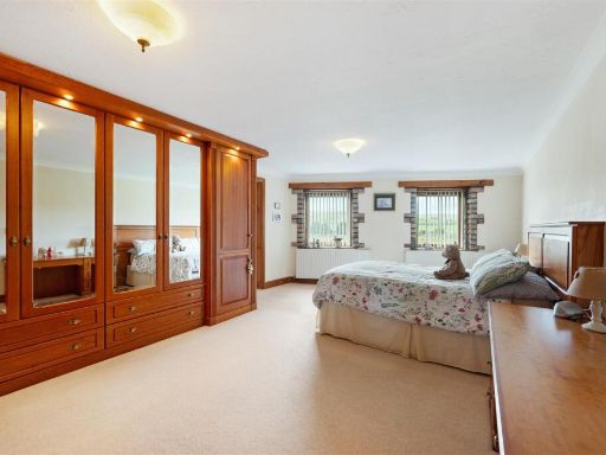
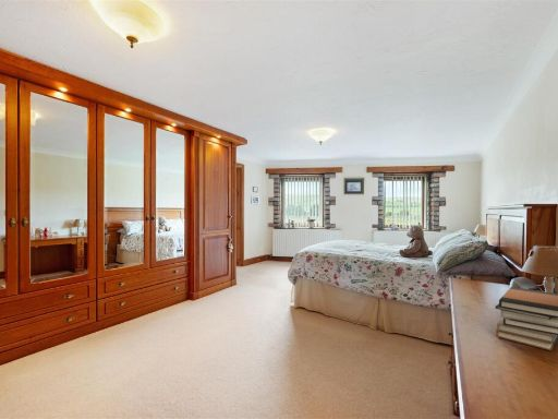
+ book stack (531, 314)
